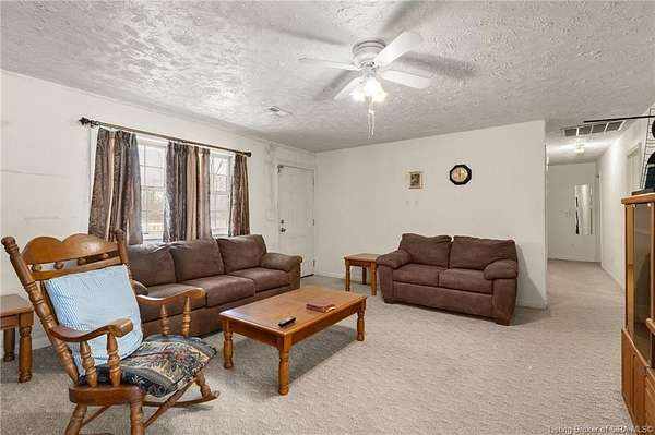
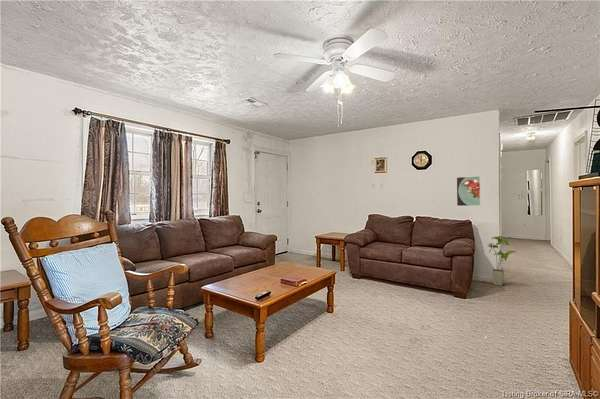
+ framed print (468, 191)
+ house plant (501, 260)
